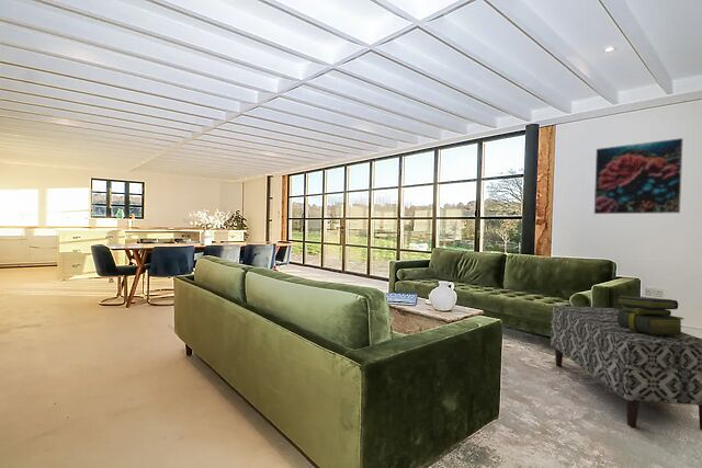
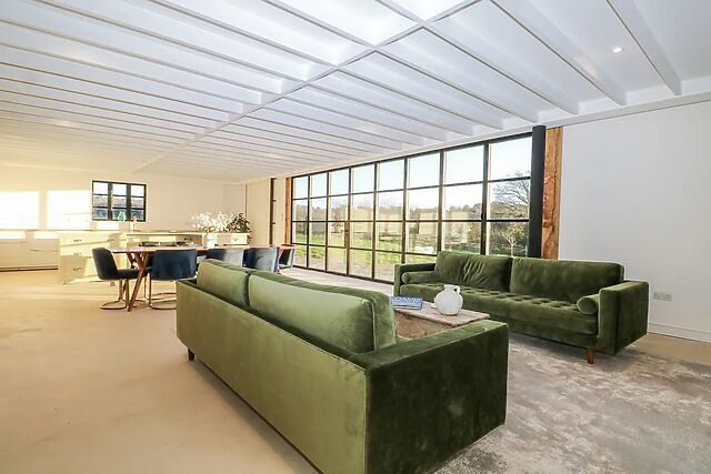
- stack of books (646, 312)
- bench (619, 356)
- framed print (635, 179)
